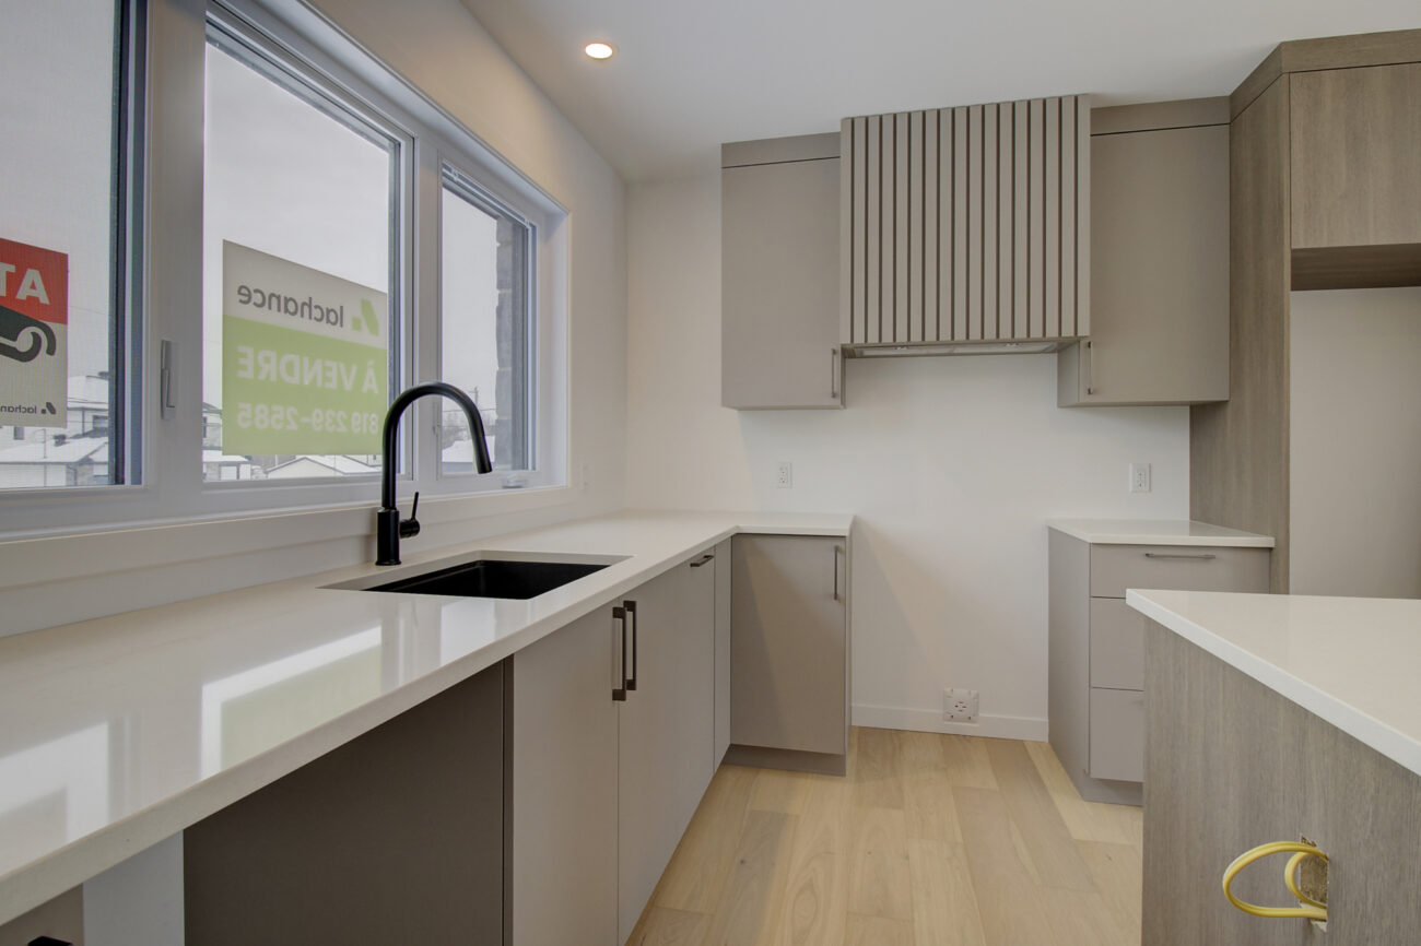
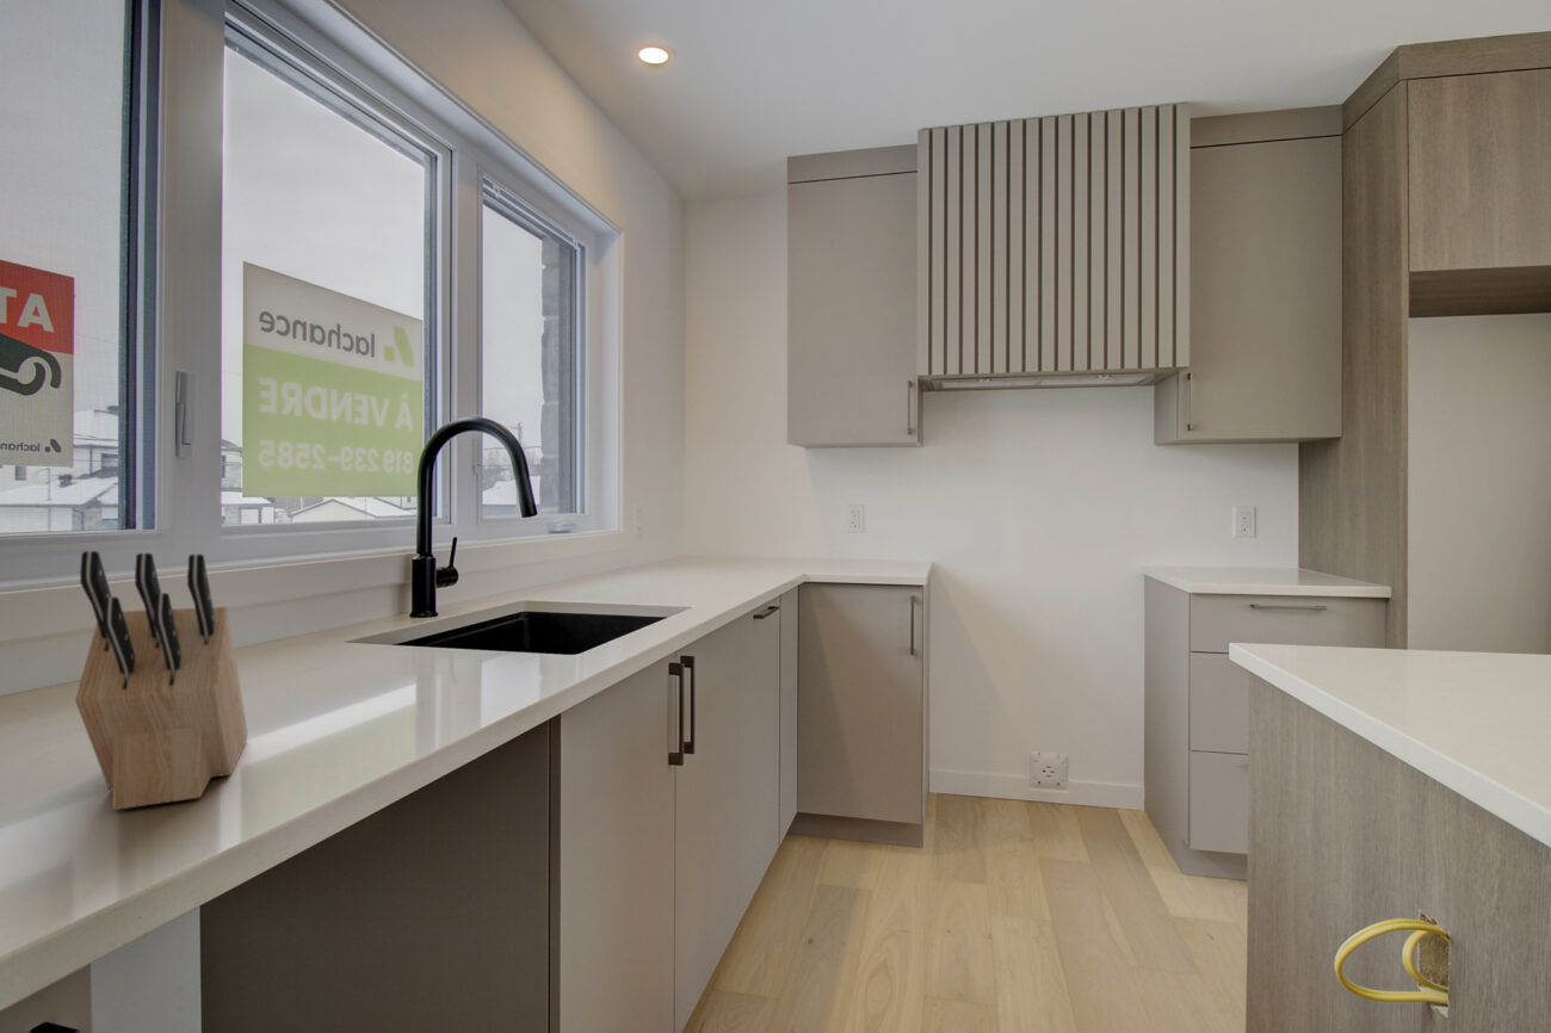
+ knife block (172, 664)
